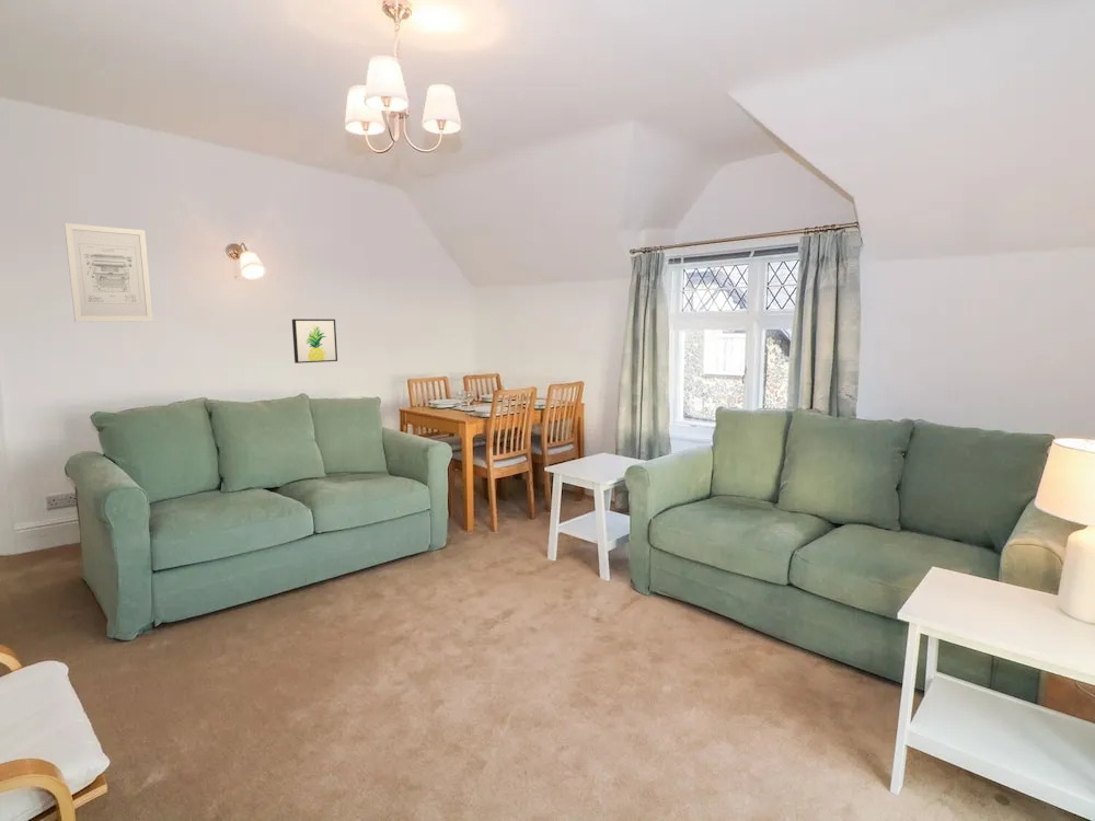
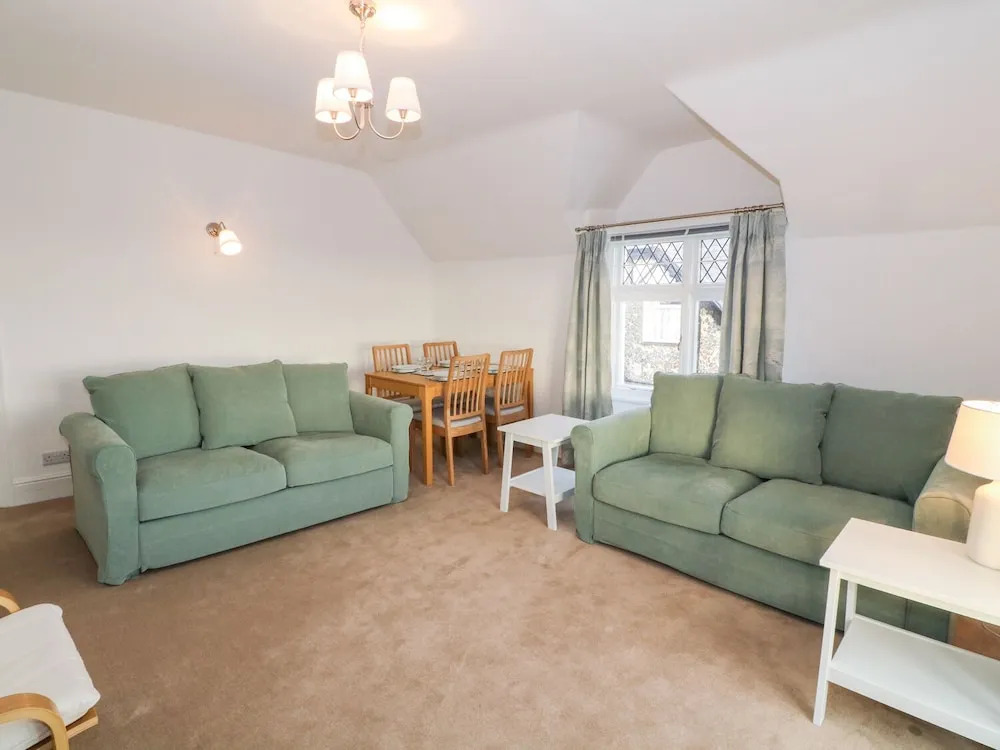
- wall art (314, 340)
- wall art (111, 274)
